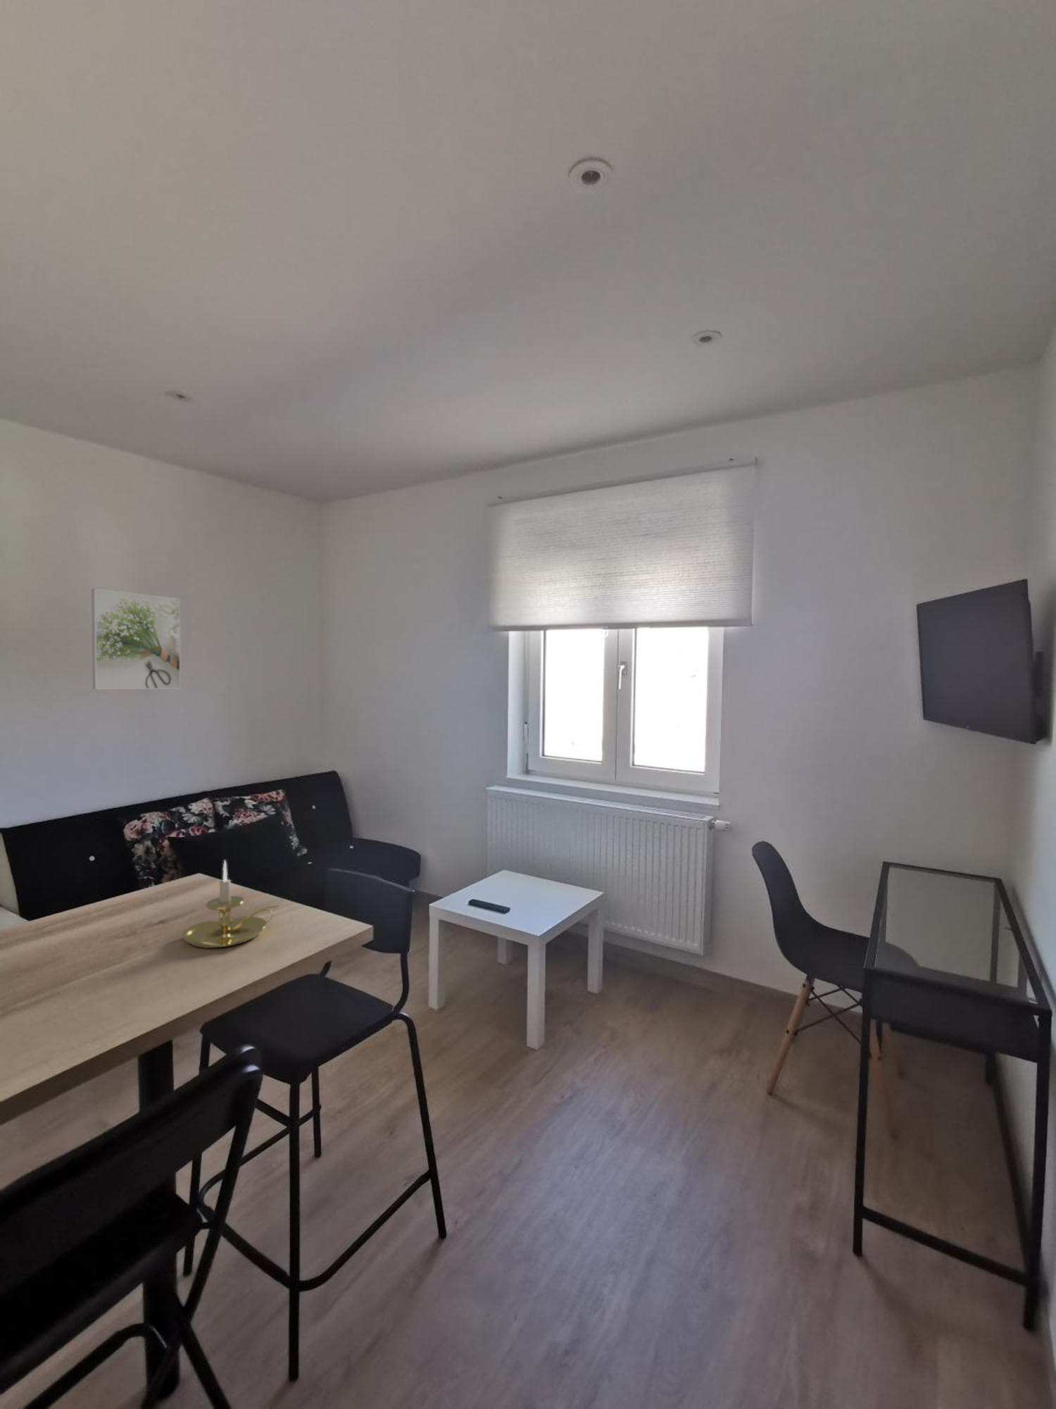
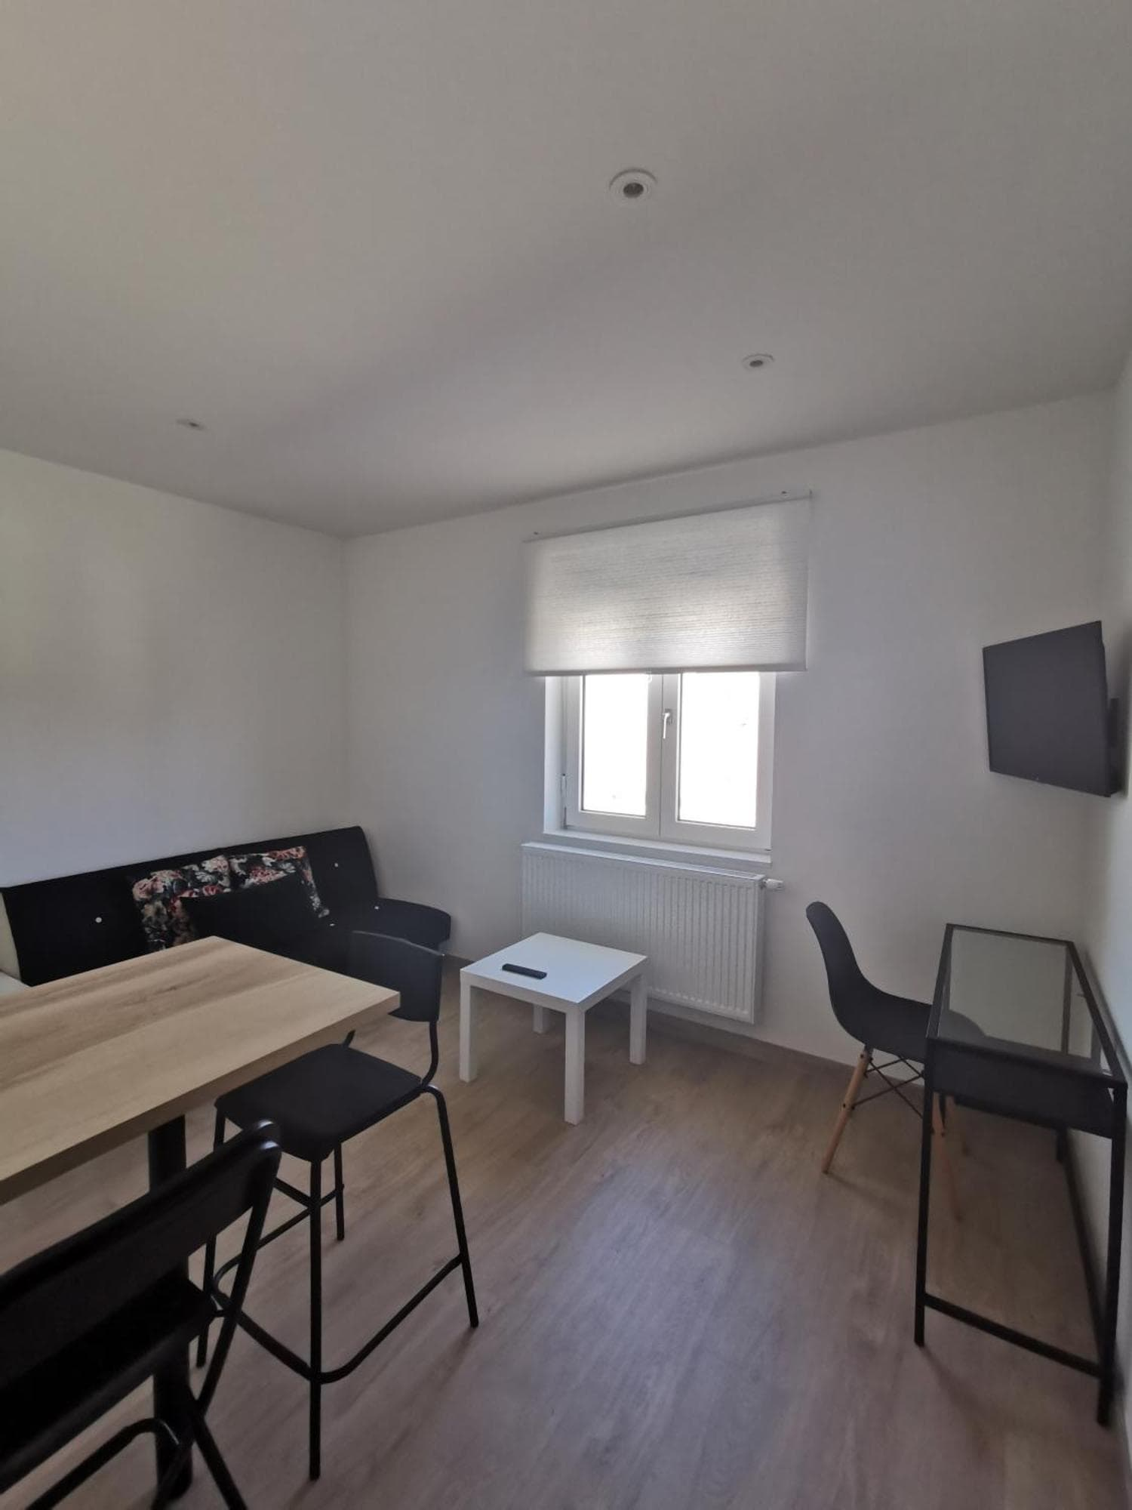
- candle holder (232, 898)
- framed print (138, 641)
